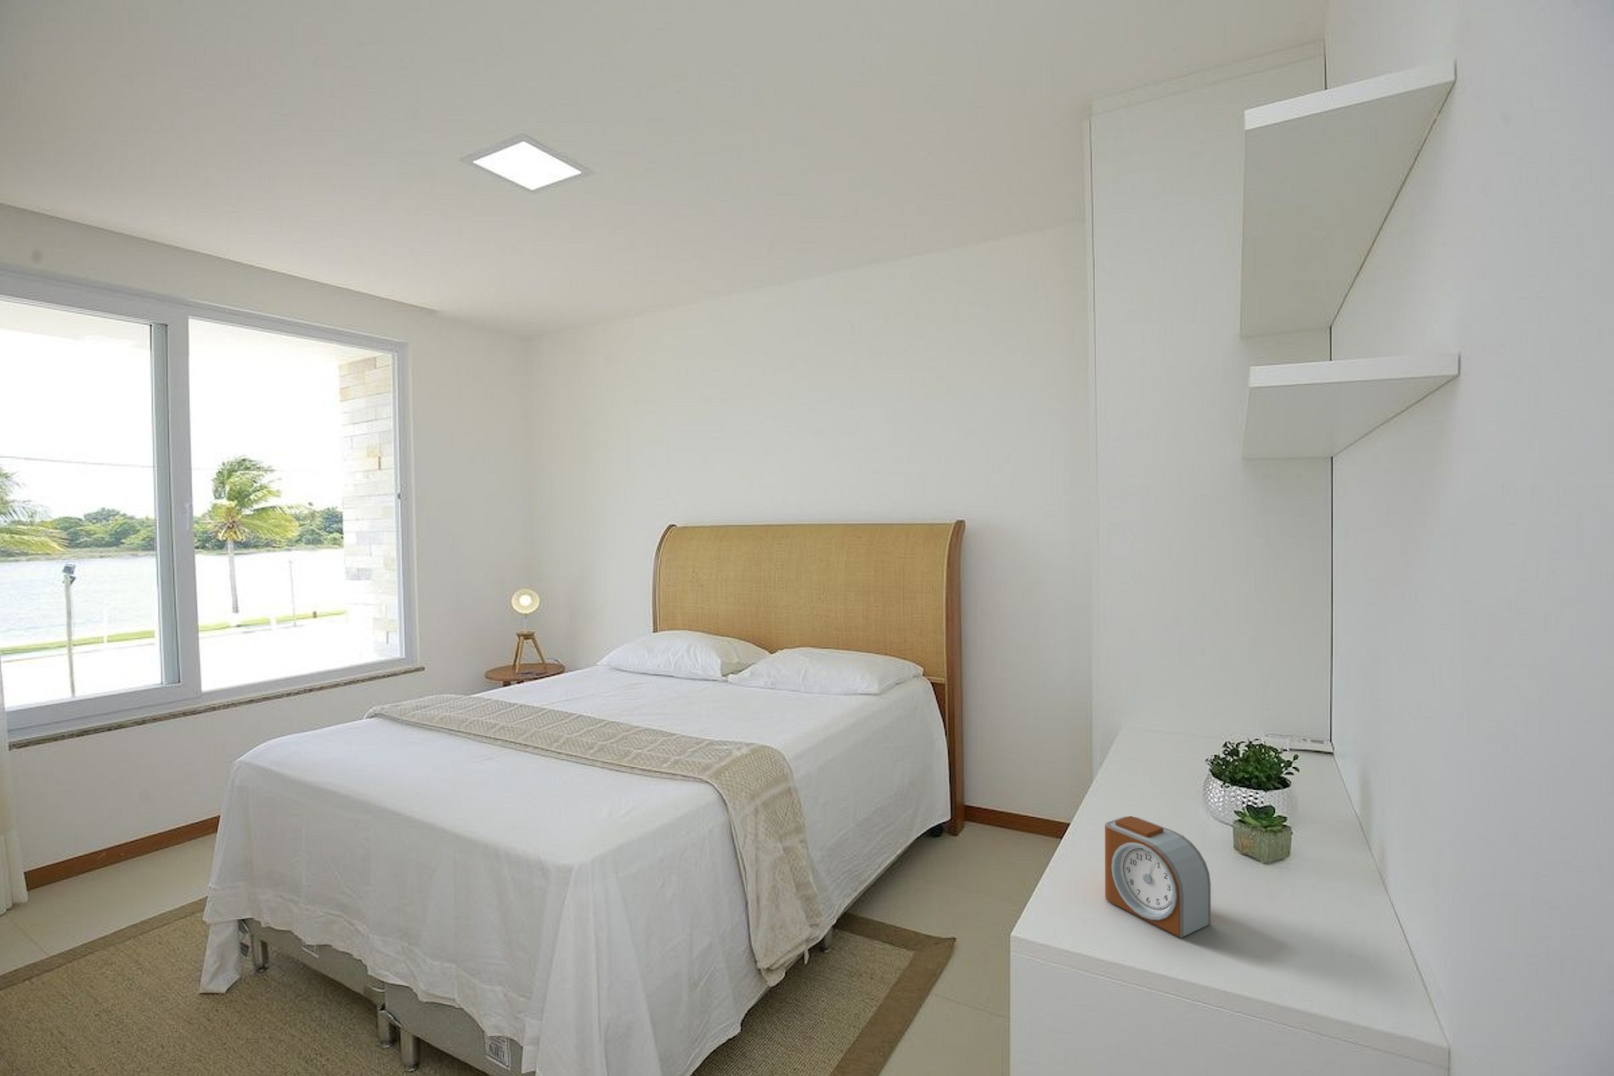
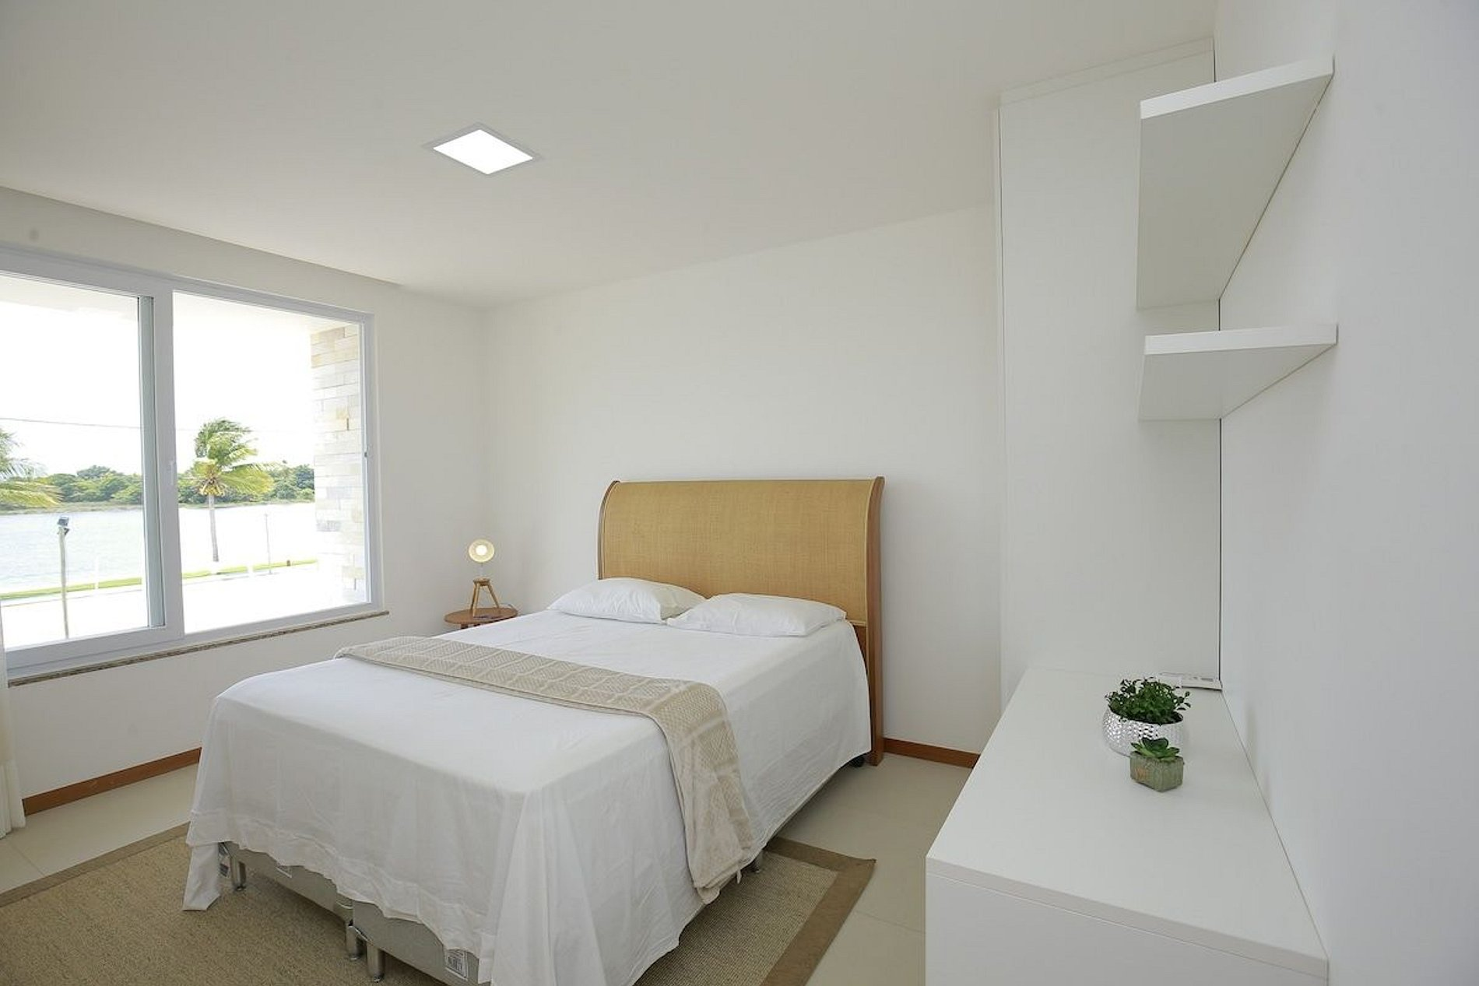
- alarm clock (1153, 869)
